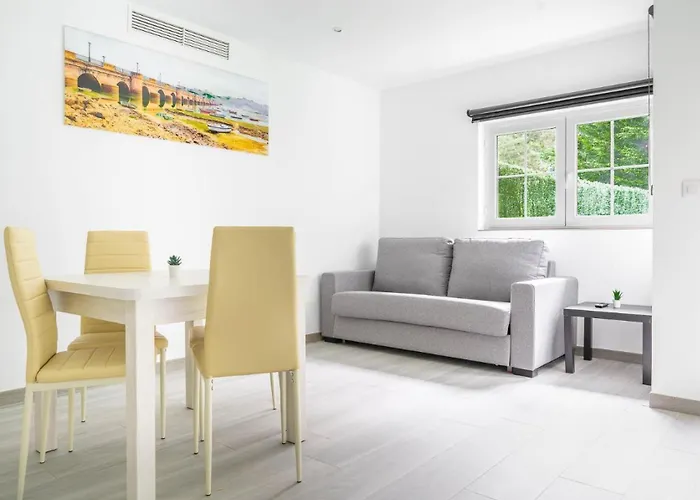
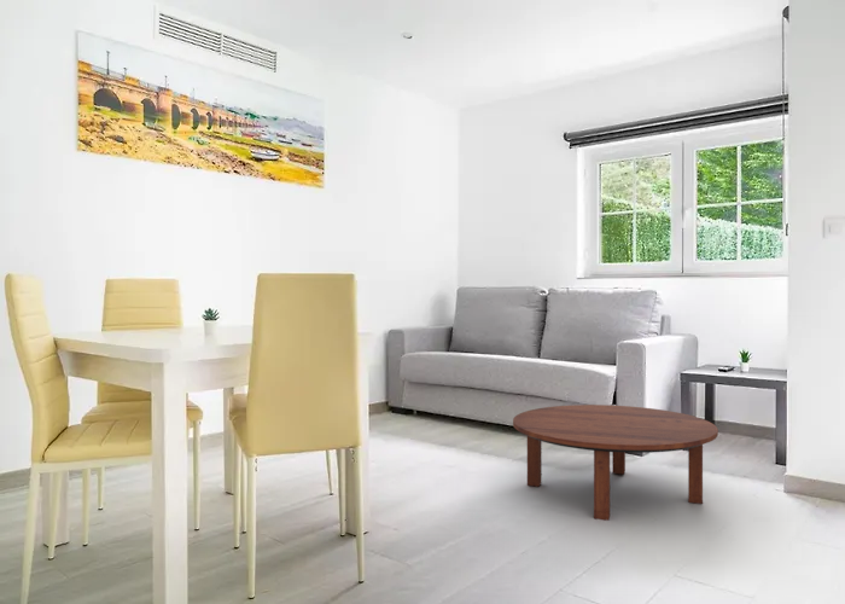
+ coffee table (612, 457)
